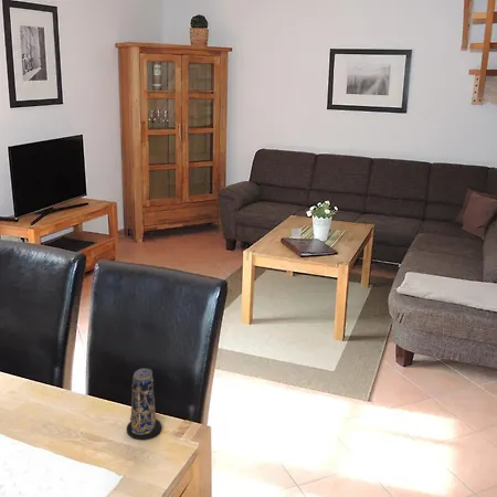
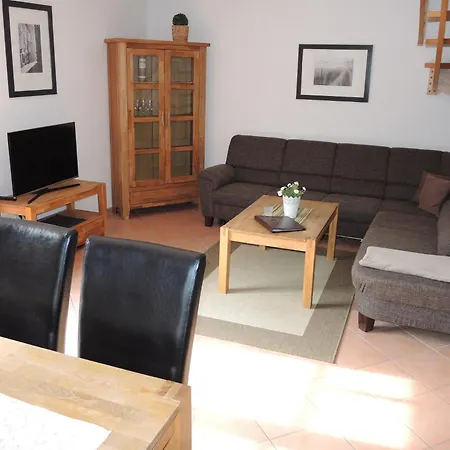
- candle (142, 401)
